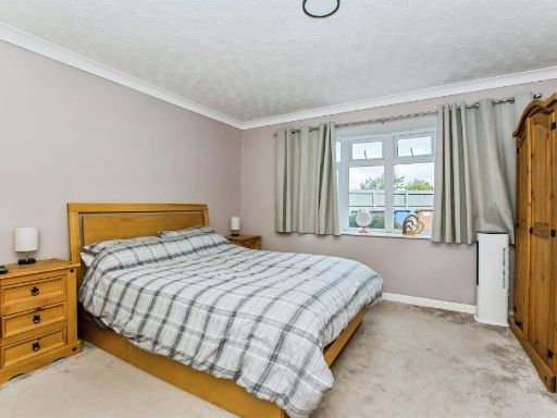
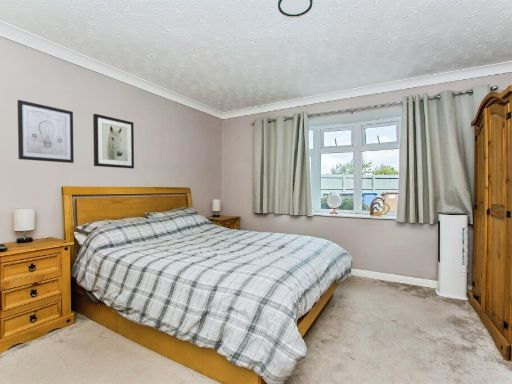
+ wall art (47, 133)
+ wall art (114, 142)
